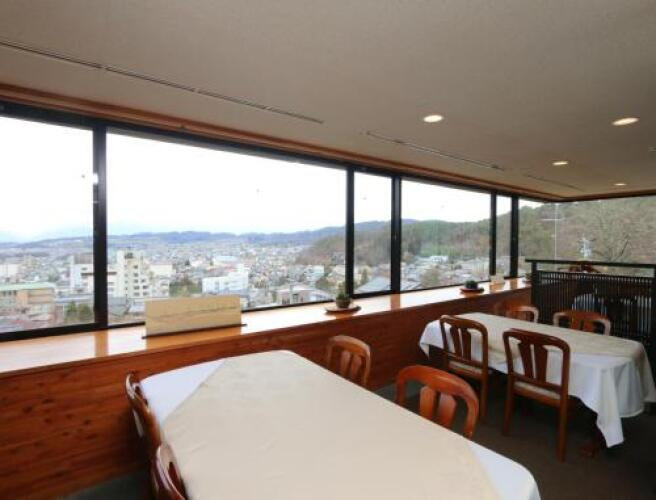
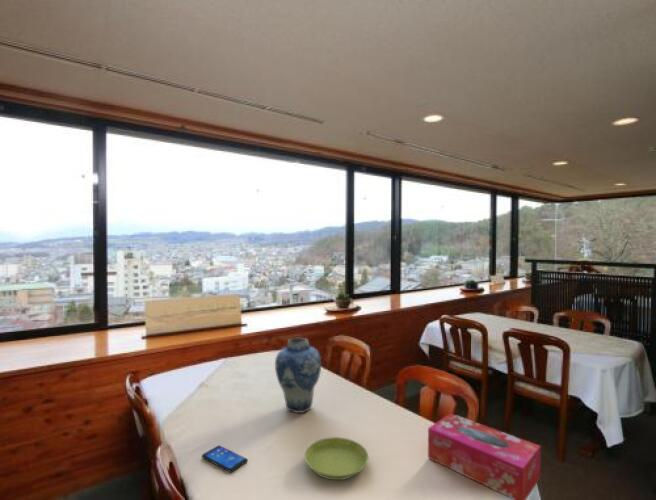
+ tissue box (481, 452)
+ saucer (336, 459)
+ smartphone (224, 458)
+ vase (298, 374)
